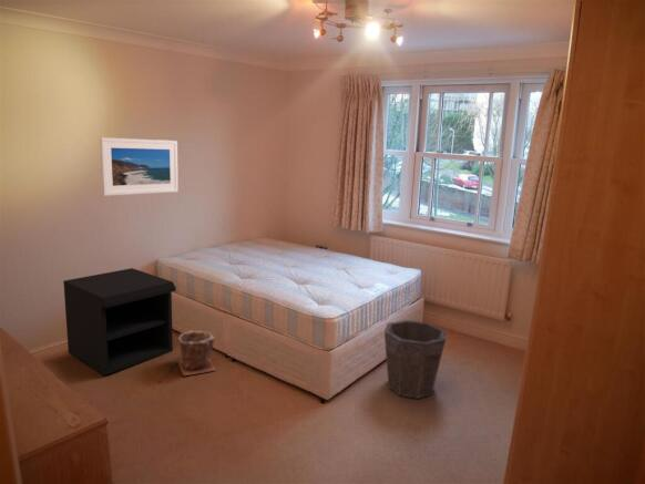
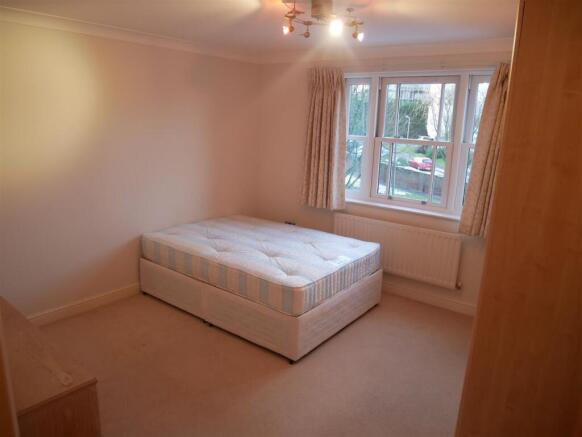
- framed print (142, 166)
- plant pot (196, 350)
- waste bin (412, 359)
- nightstand (121, 318)
